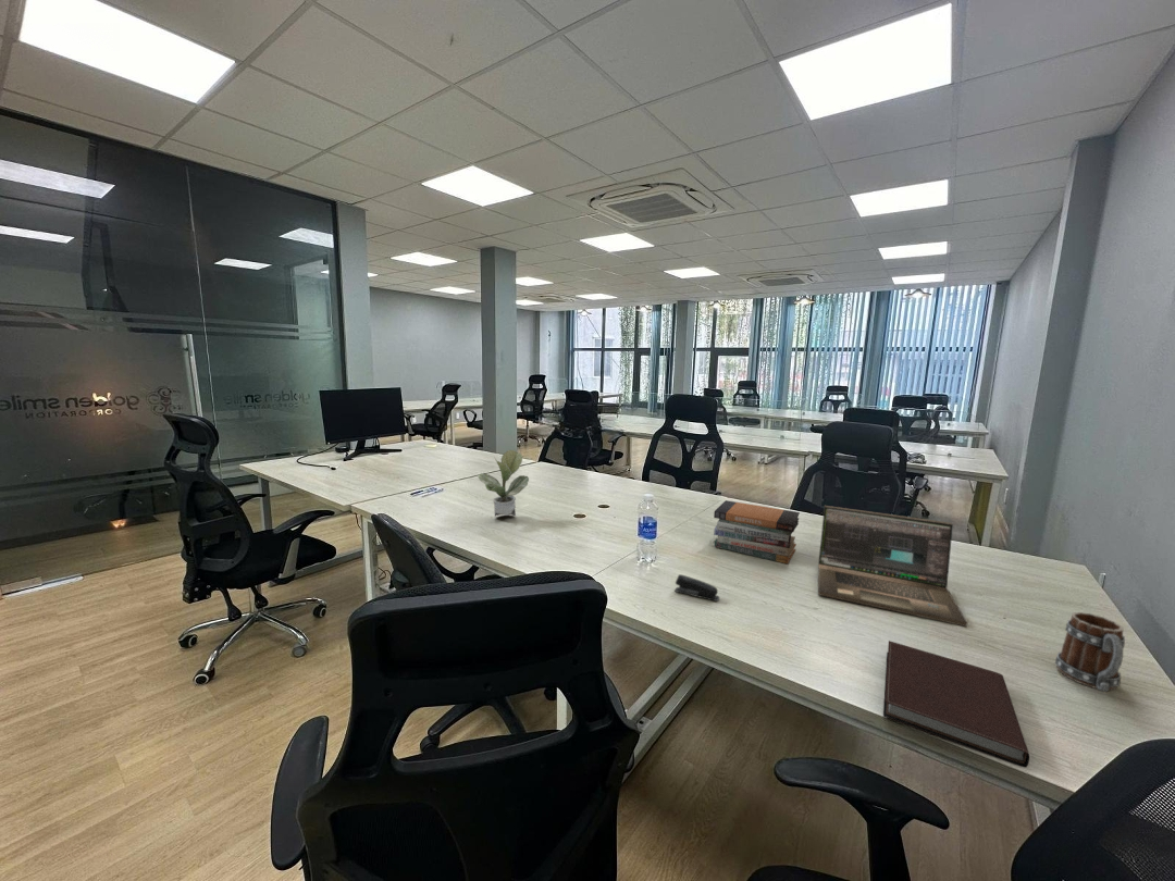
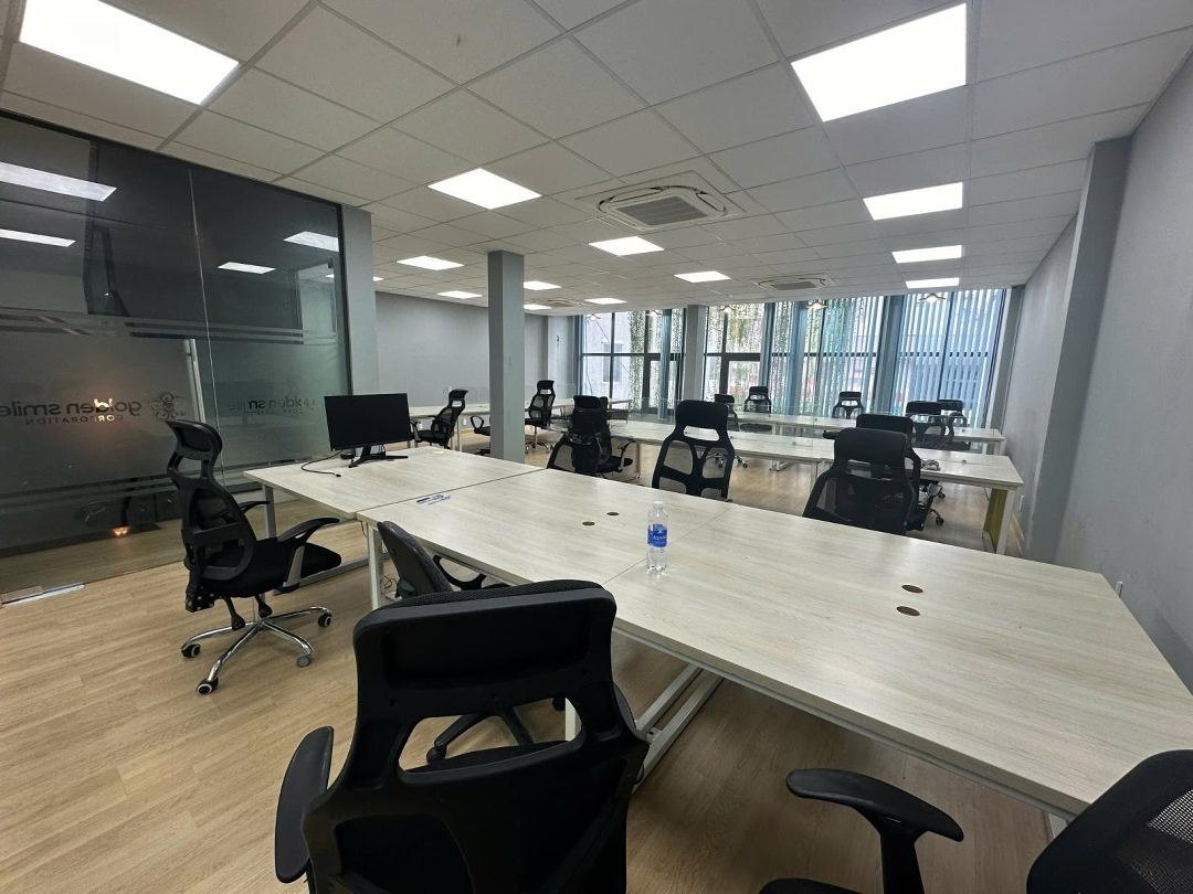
- stapler (696, 586)
- laptop (886, 558)
- potted plant (500, 486)
- notebook (945, 694)
- book stack (754, 530)
- mug (1096, 654)
